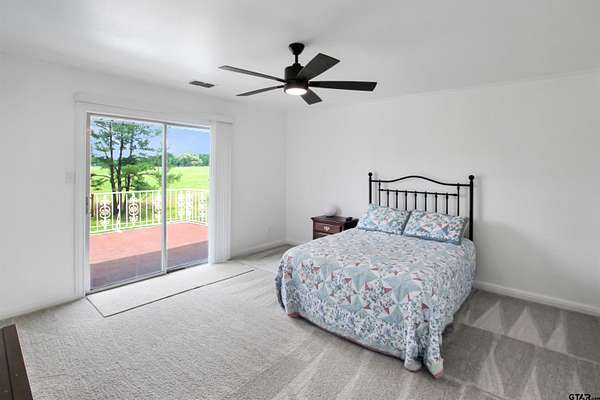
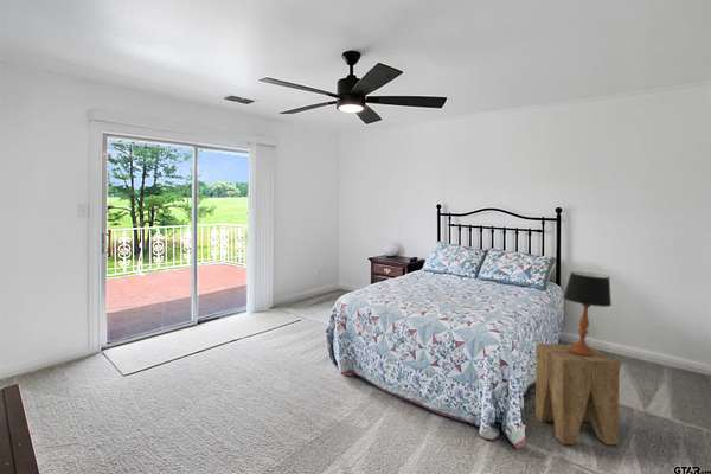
+ side table (574, 390)
+ table lamp (583, 313)
